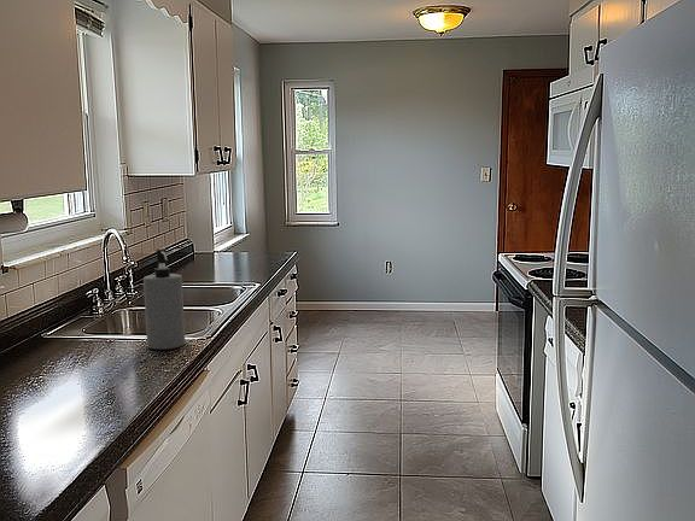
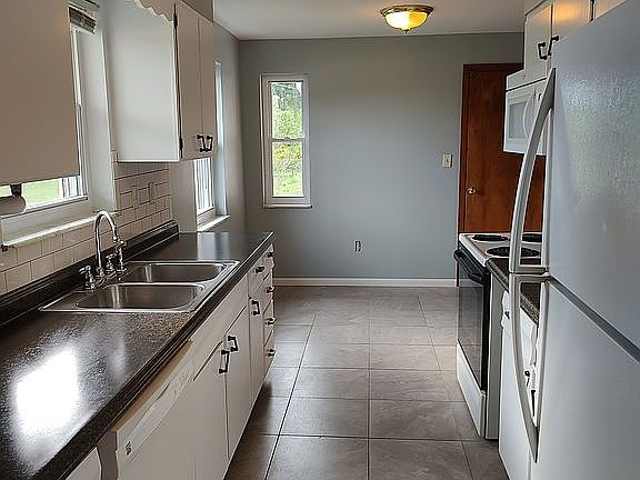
- soap dispenser (164, 298)
